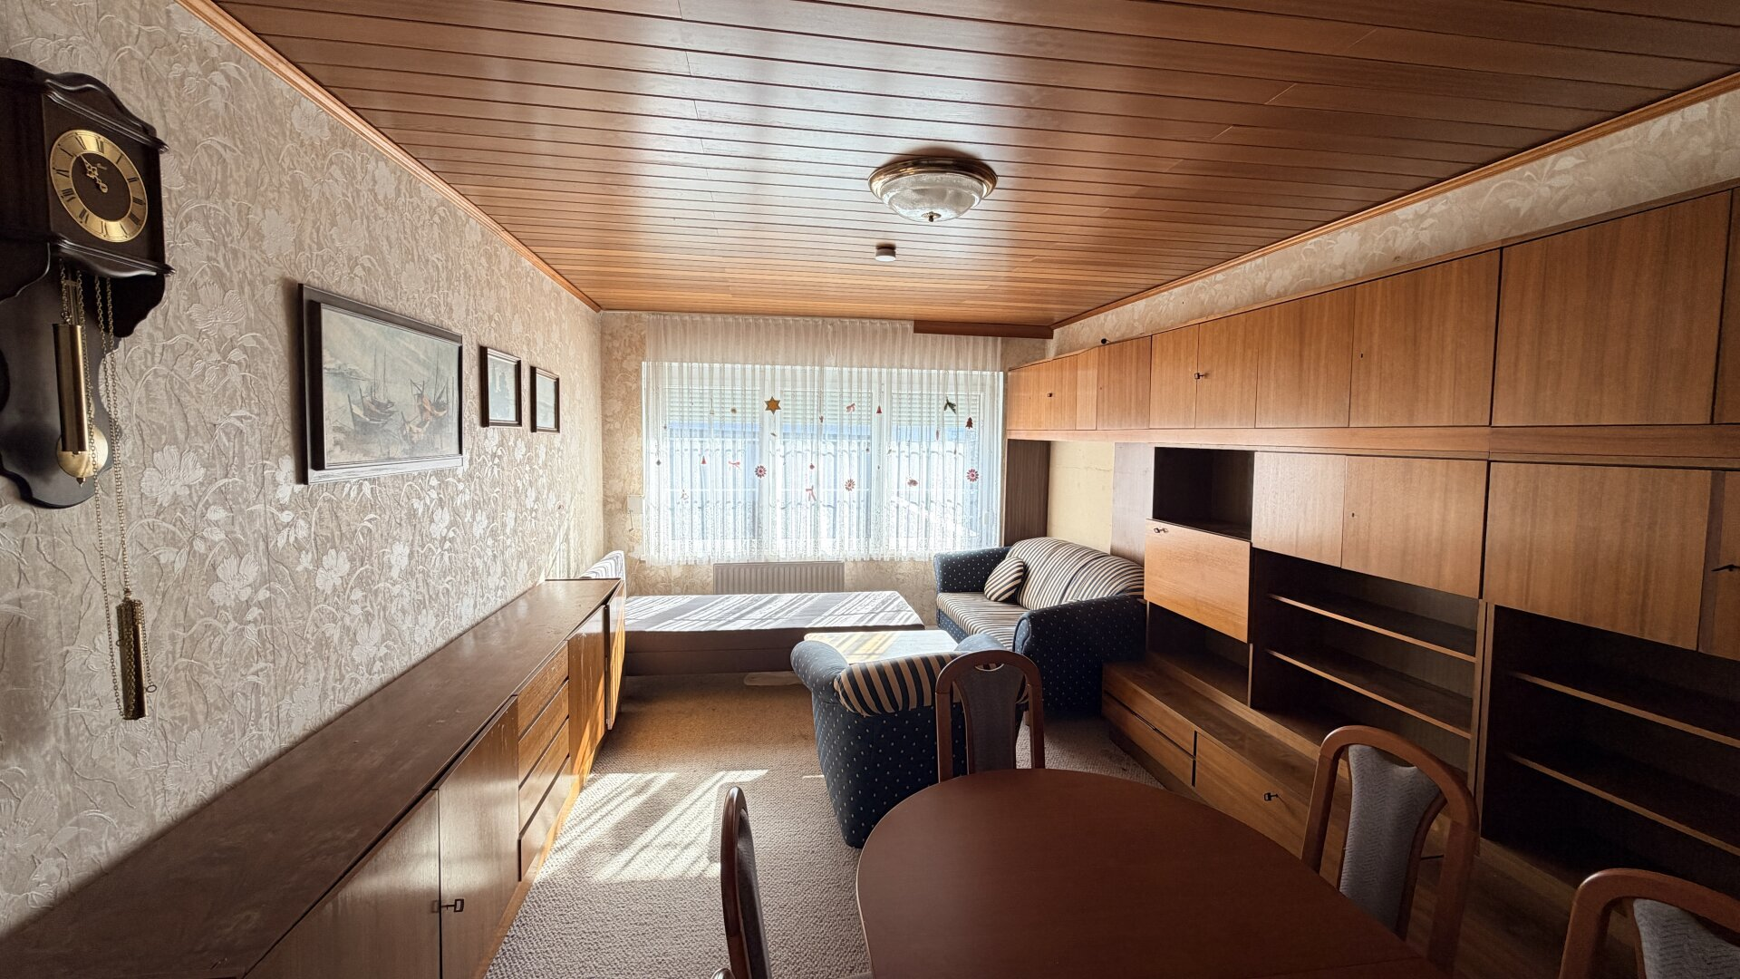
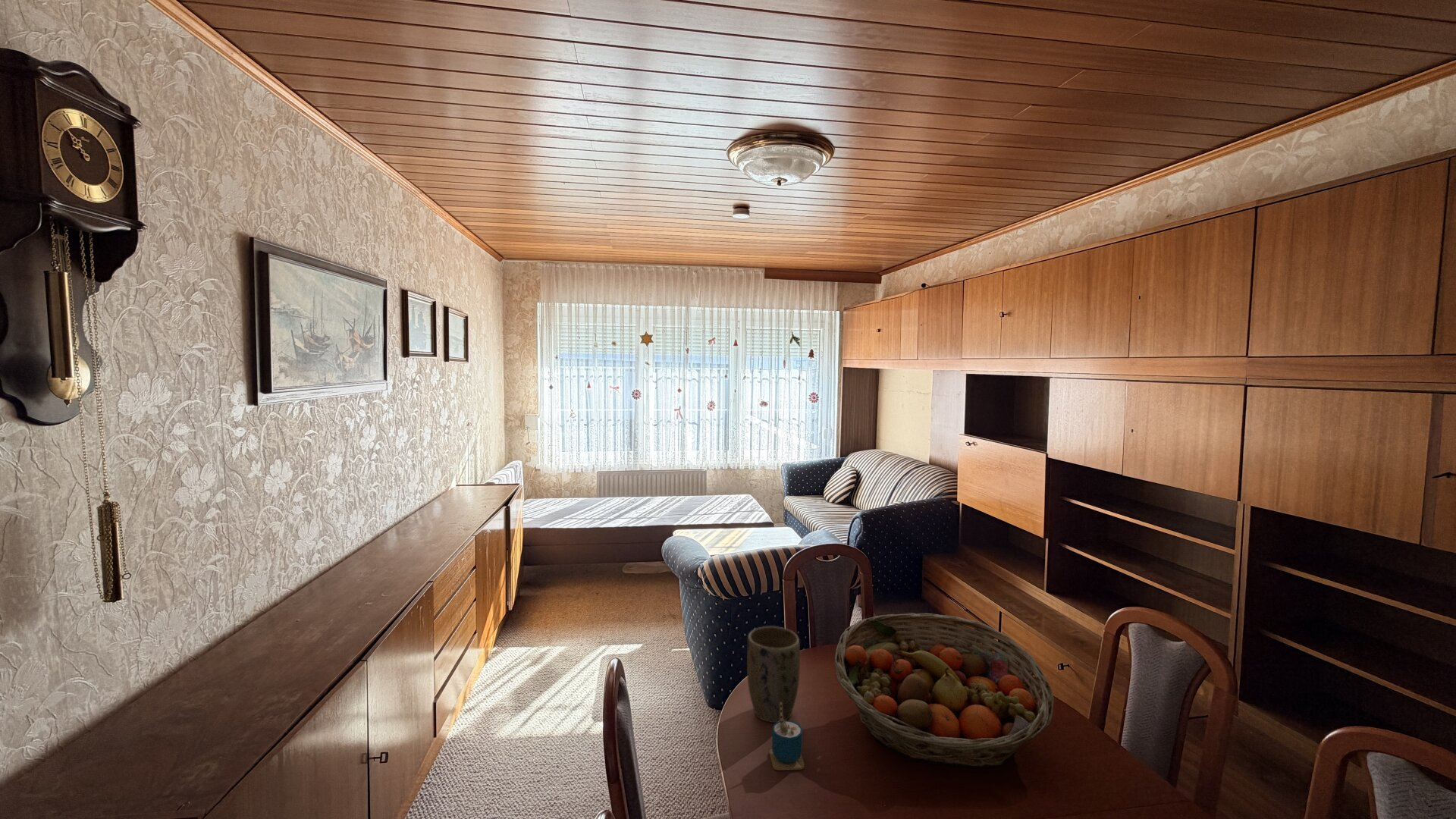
+ fruit basket (937, 685)
+ plant pot (773, 674)
+ cup (787, 733)
